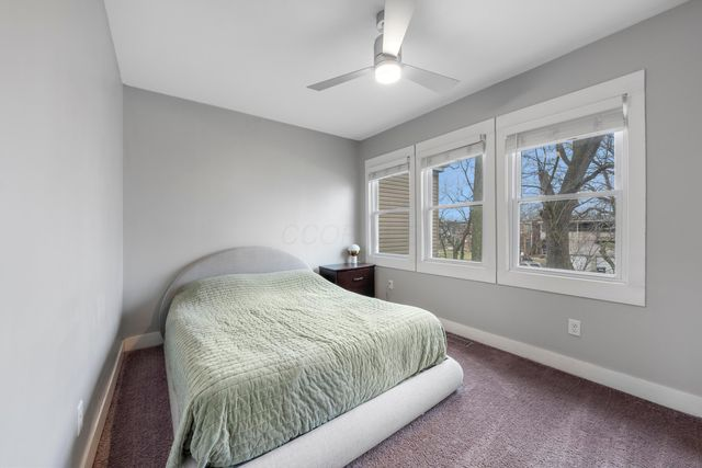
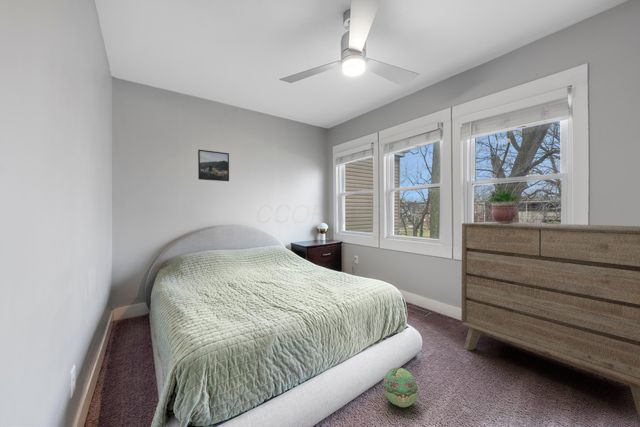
+ potted plant (503, 204)
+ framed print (214, 165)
+ dresser (548, 296)
+ ball (400, 386)
